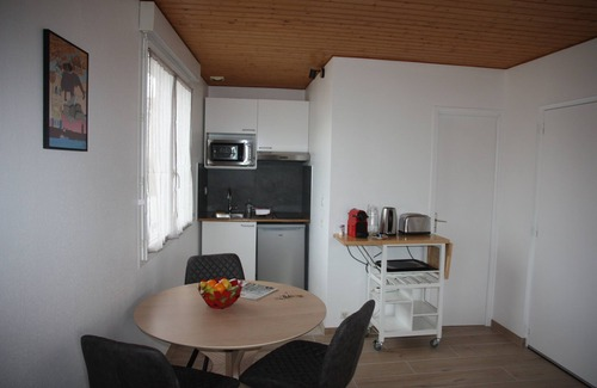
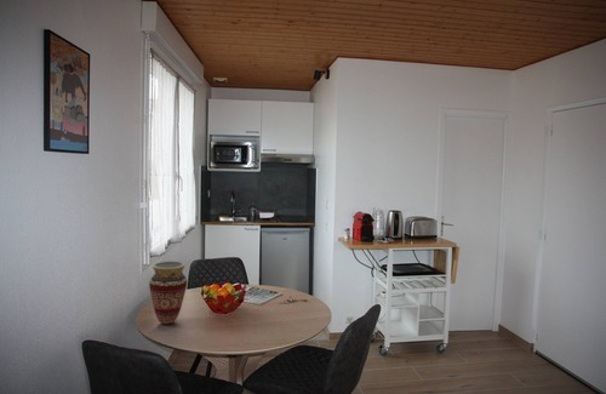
+ vase (167, 293)
